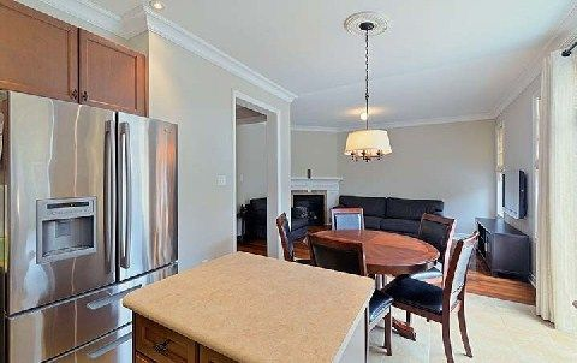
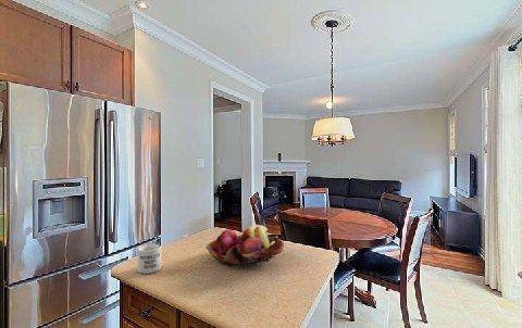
+ fruit basket (247, 243)
+ mug (149, 256)
